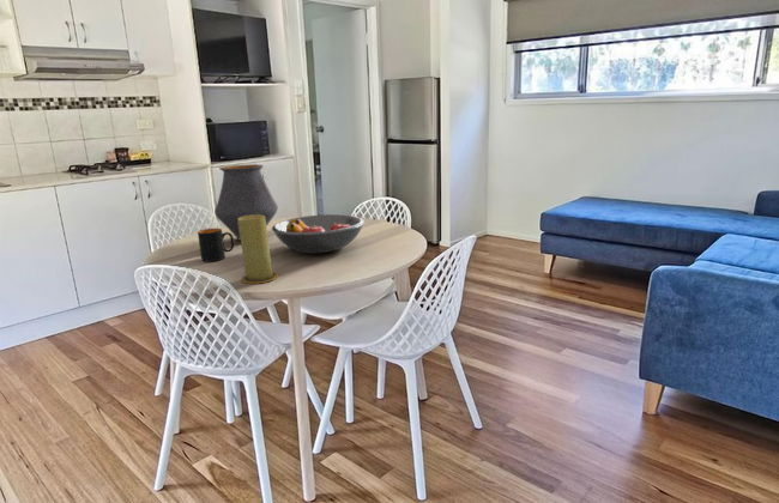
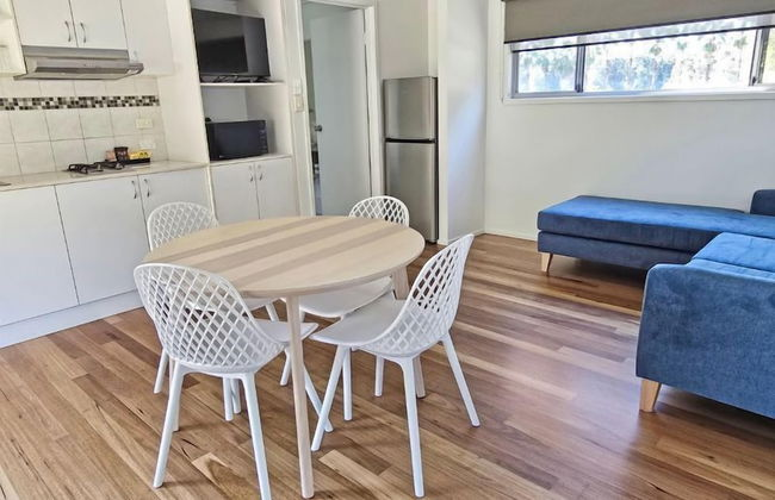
- candle (255, 247)
- mug (216, 243)
- fruit bowl (319, 232)
- vase (246, 202)
